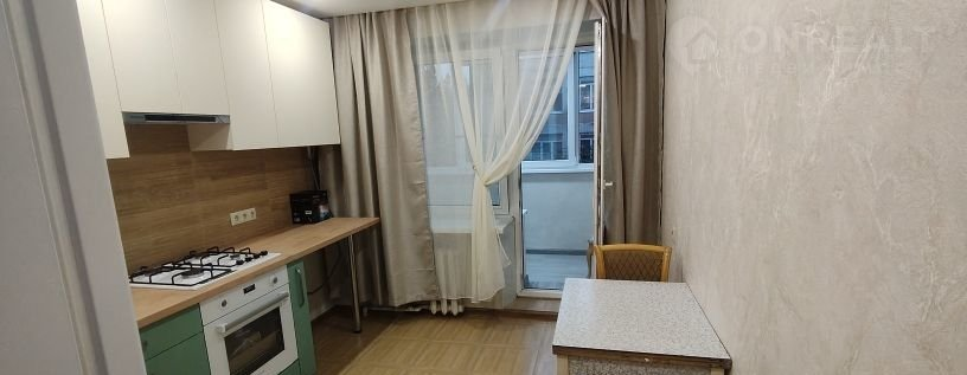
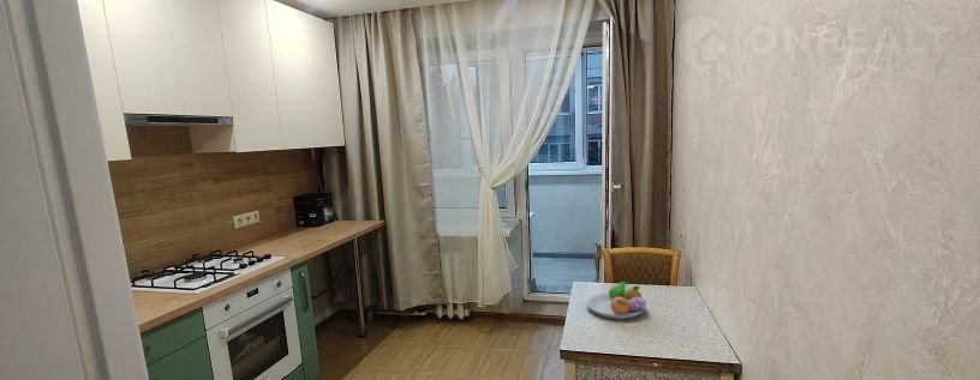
+ fruit bowl (617, 297)
